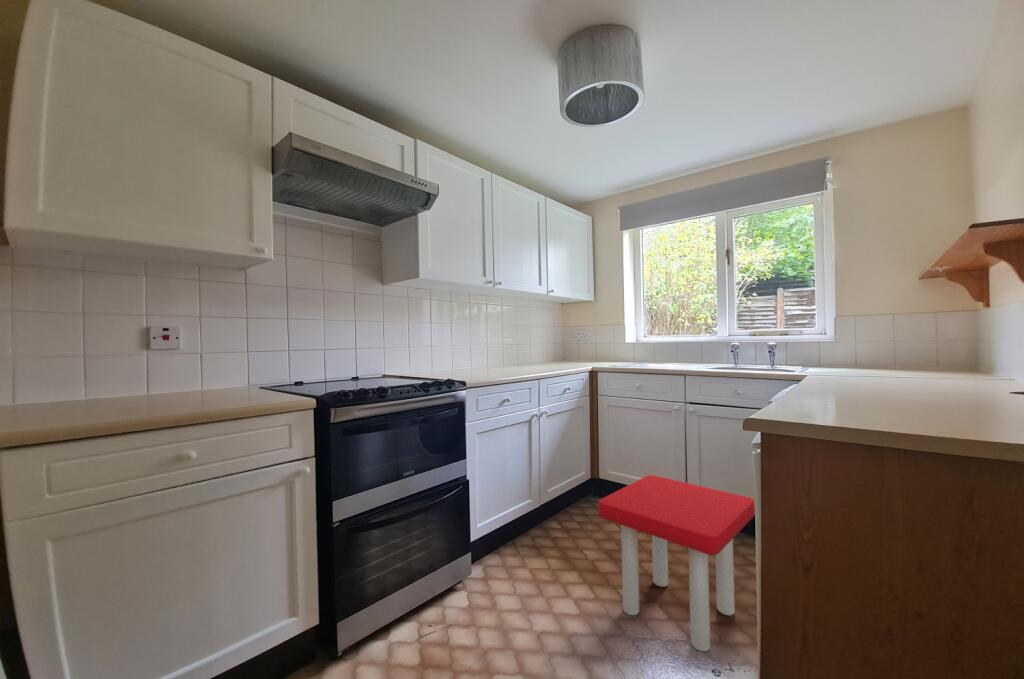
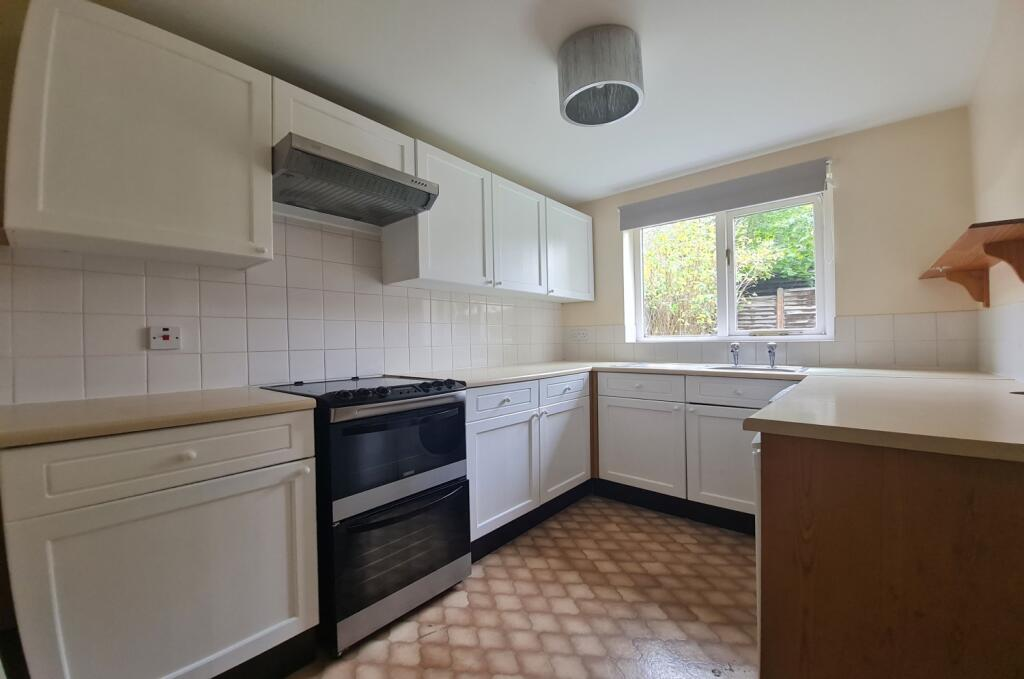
- stool (667, 555)
